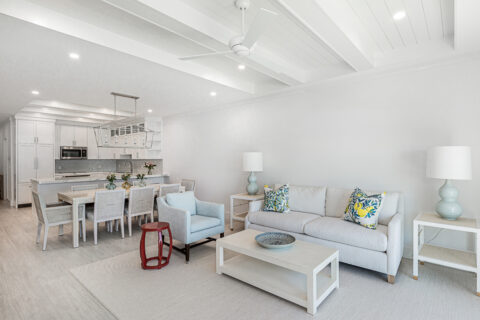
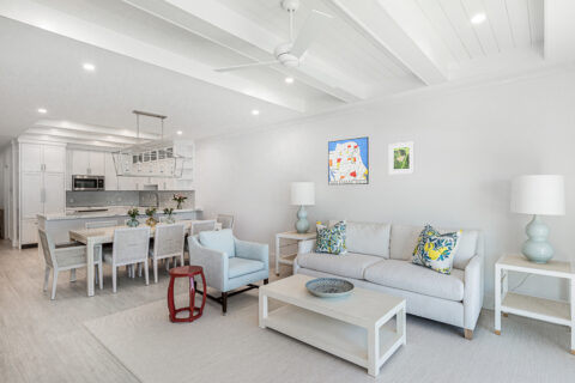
+ wall art (347, 162)
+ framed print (401, 158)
